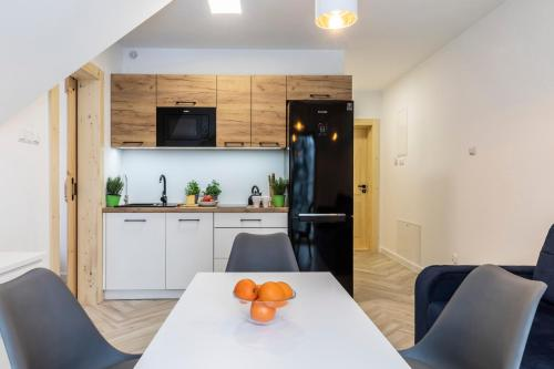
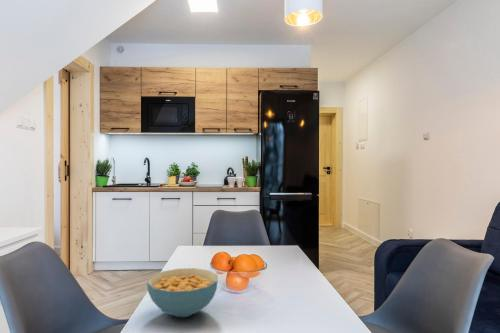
+ cereal bowl (183, 295)
